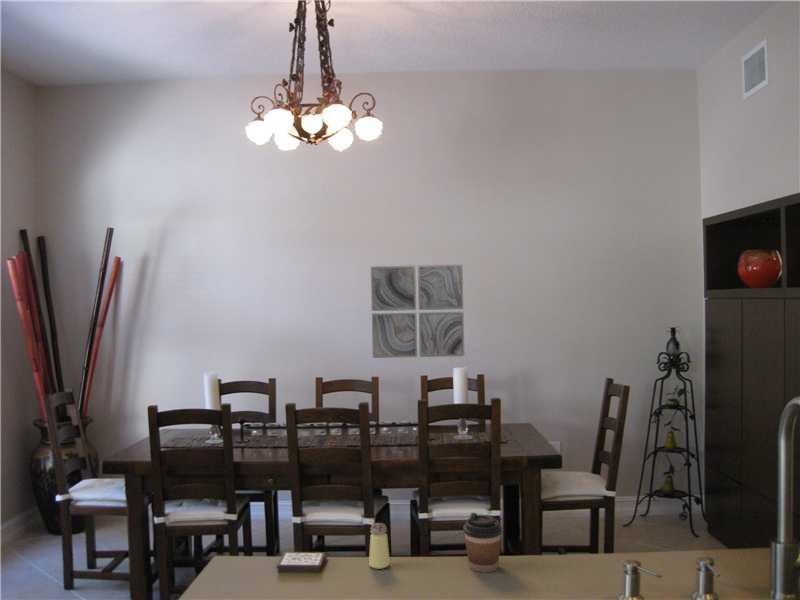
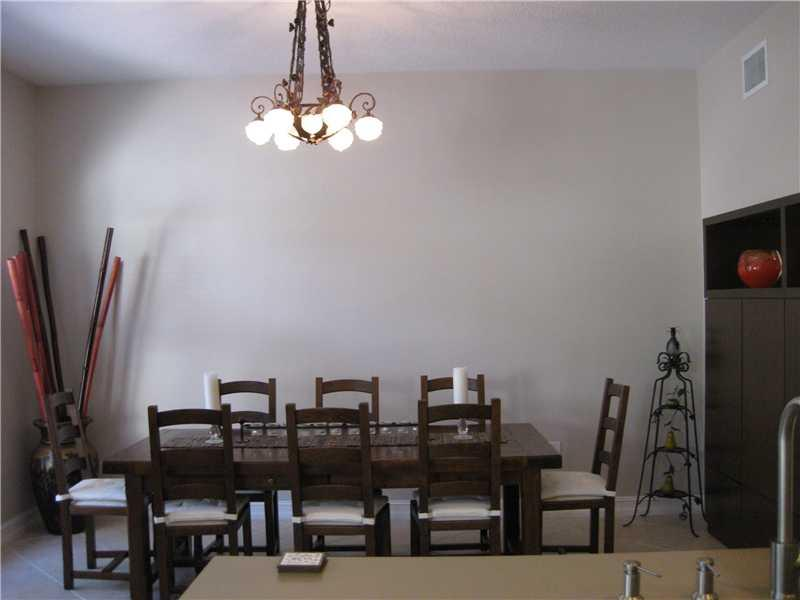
- saltshaker (379, 544)
- coffee cup (482, 540)
- wall art (419, 312)
